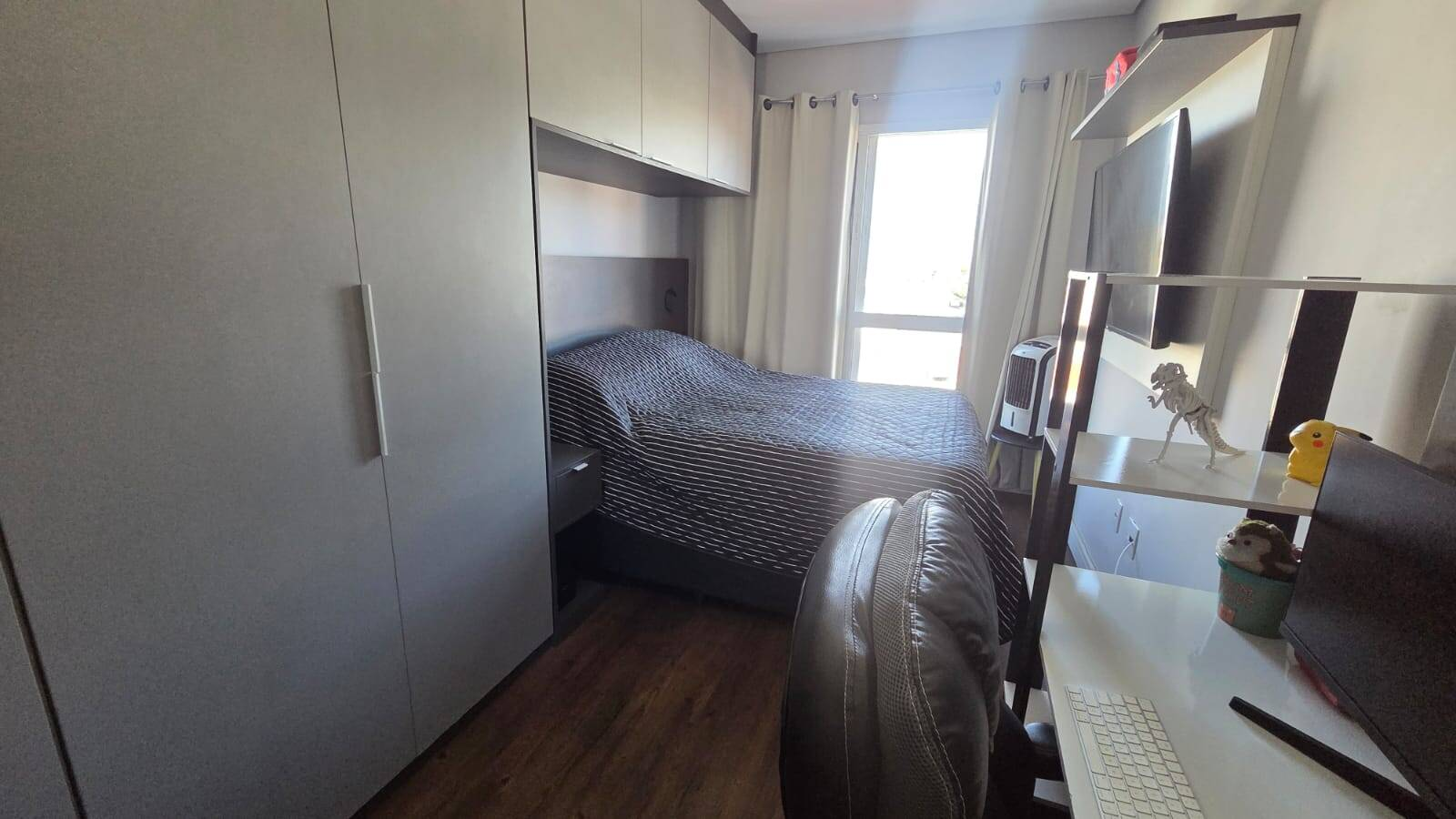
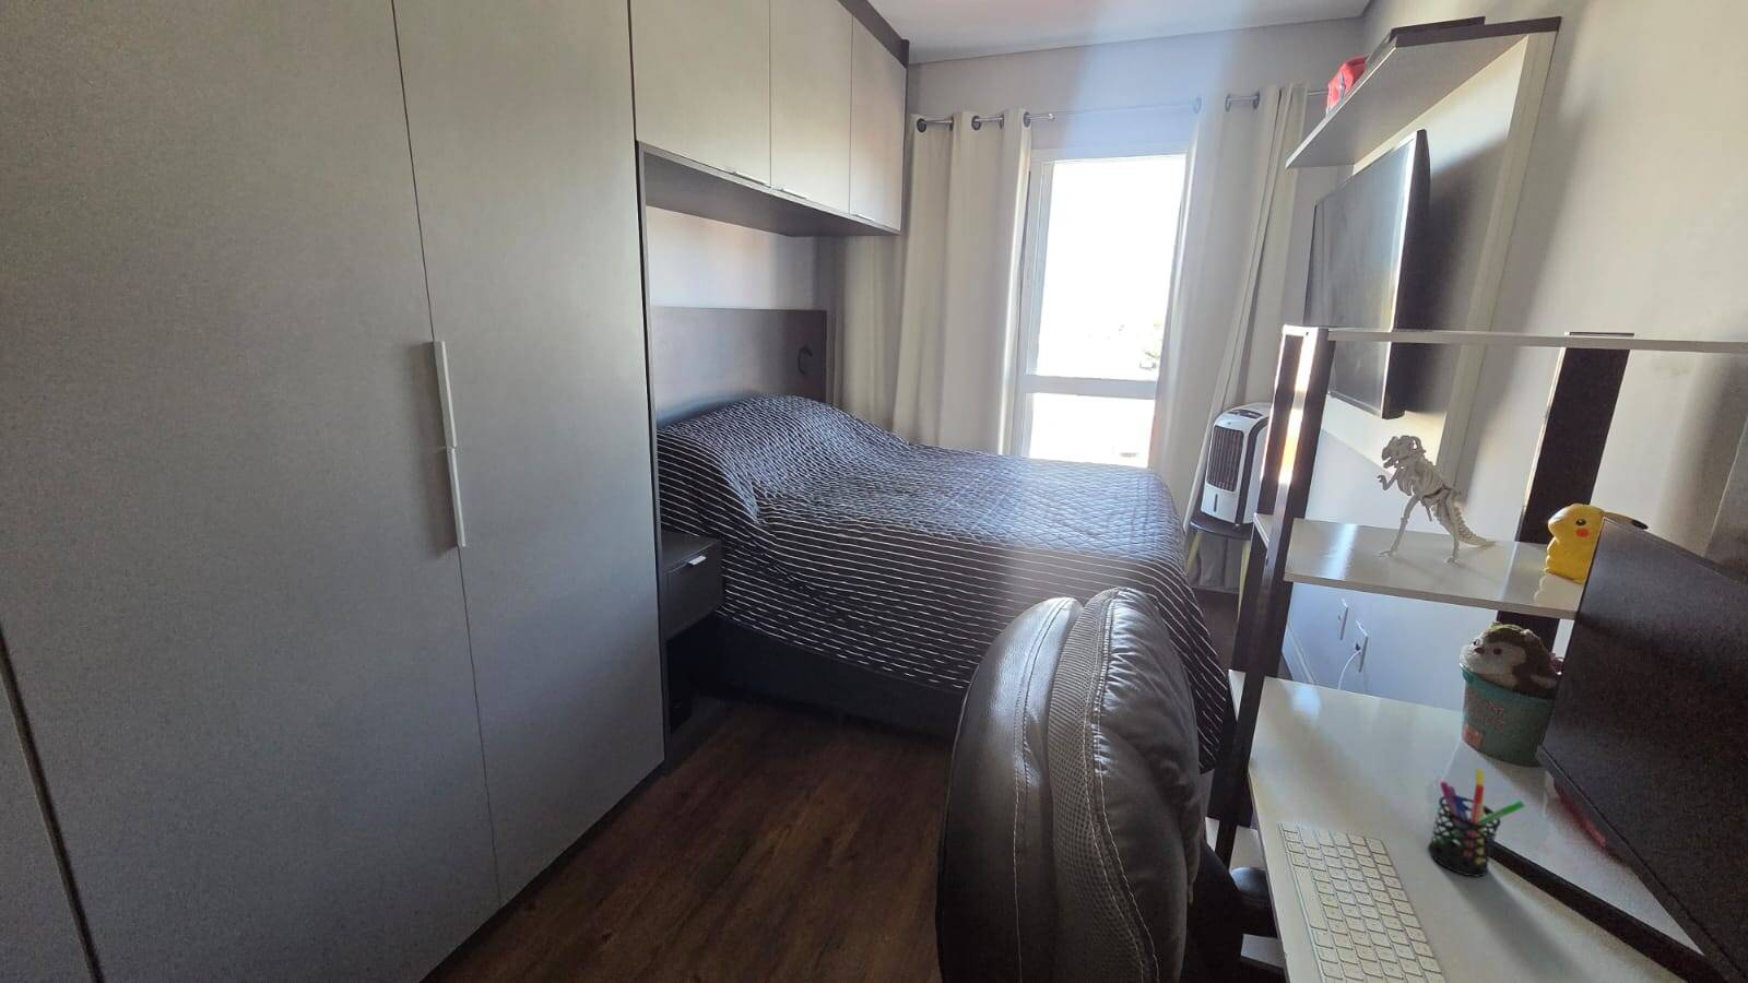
+ pen holder (1474, 820)
